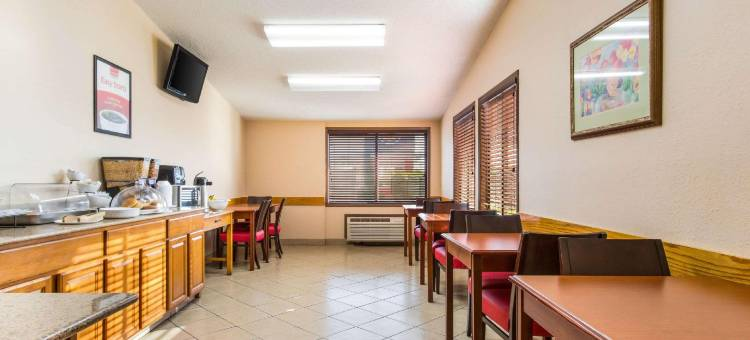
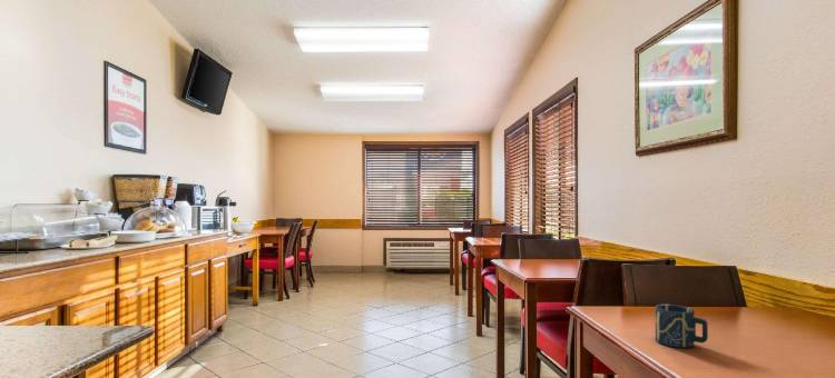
+ cup (680, 326)
